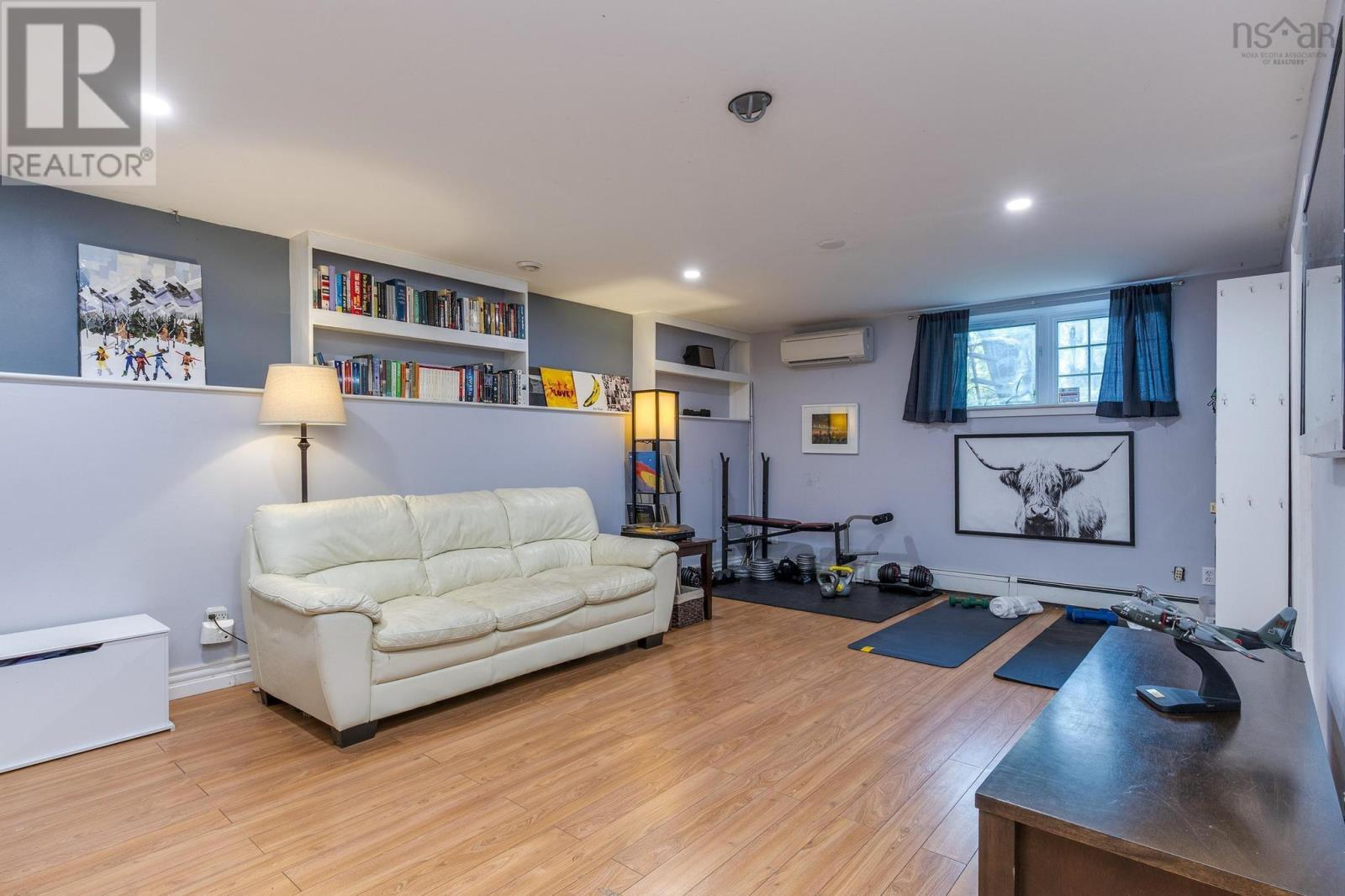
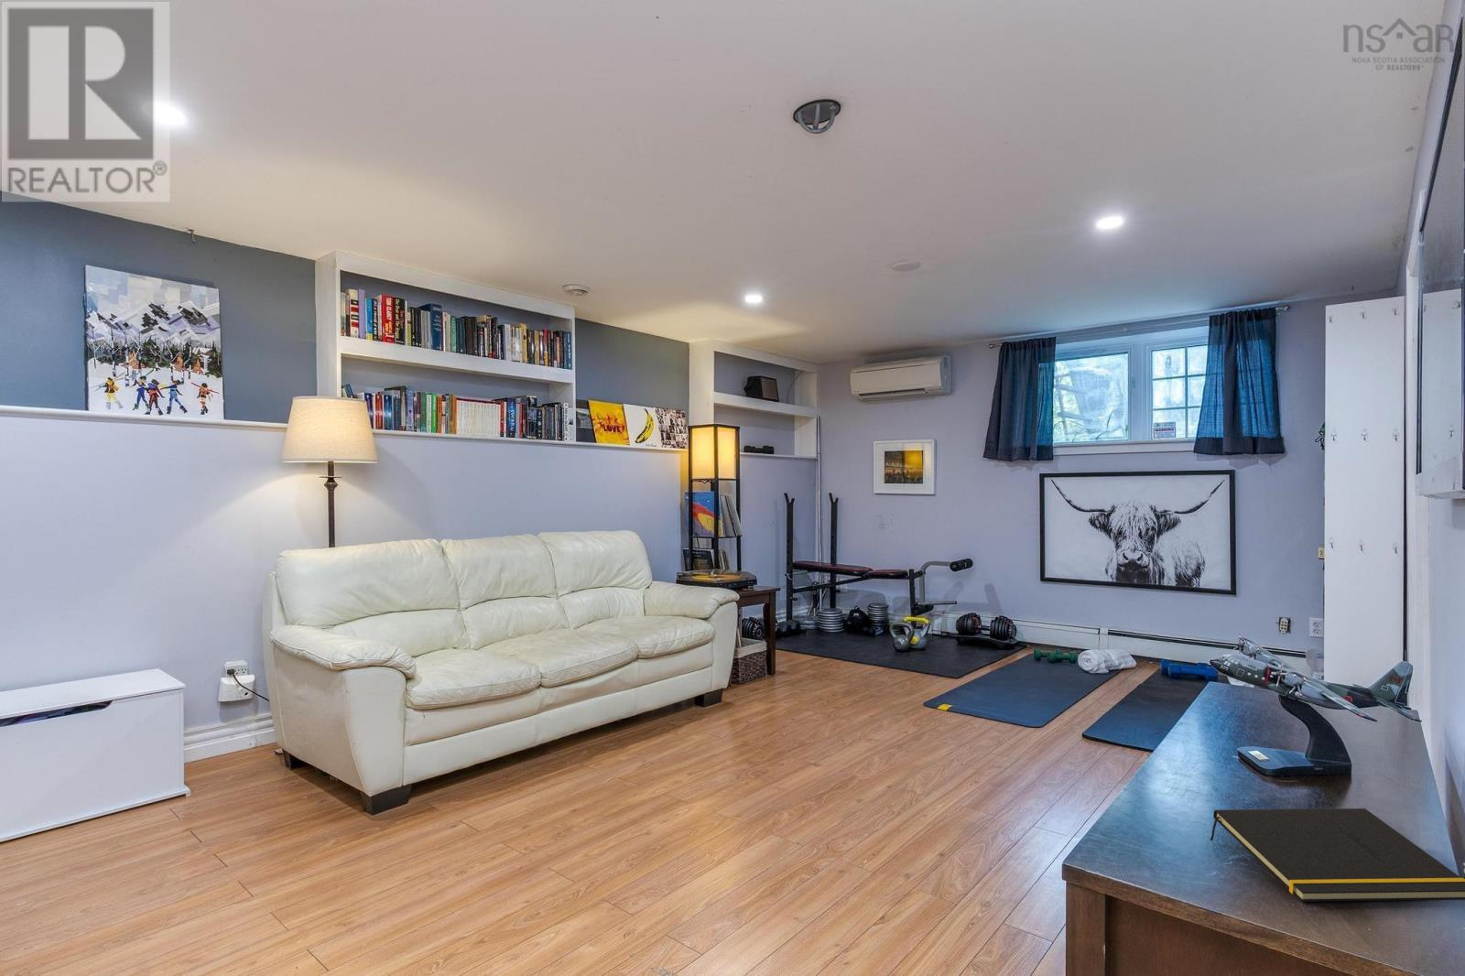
+ notepad (1335, 851)
